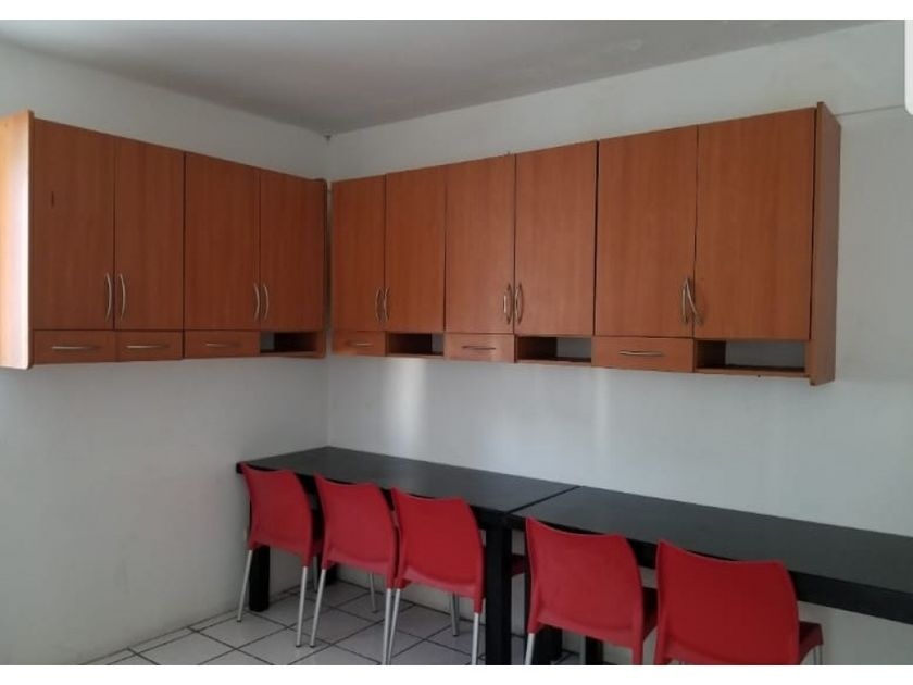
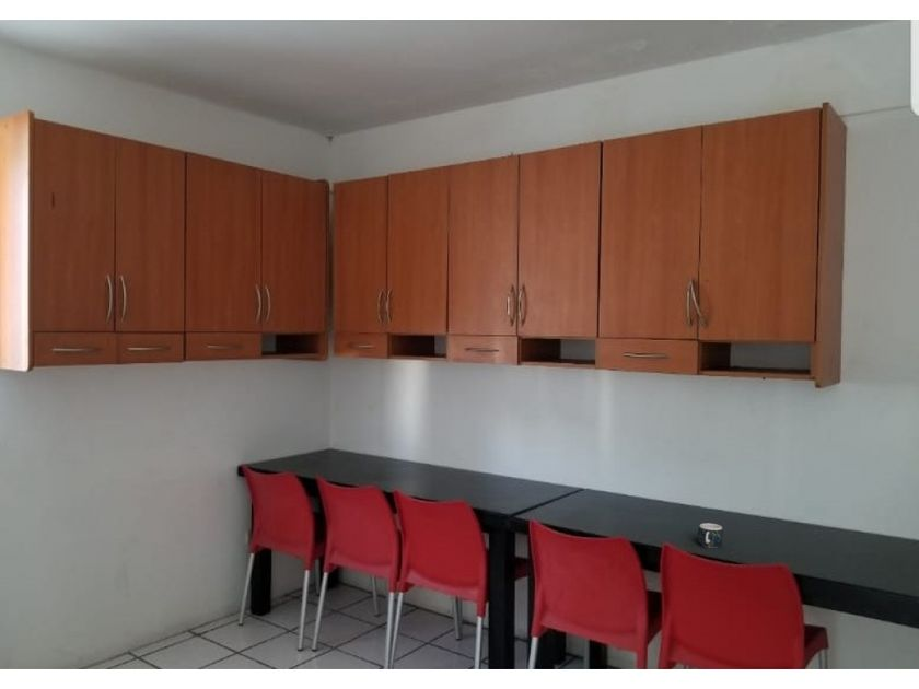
+ mug (709, 536)
